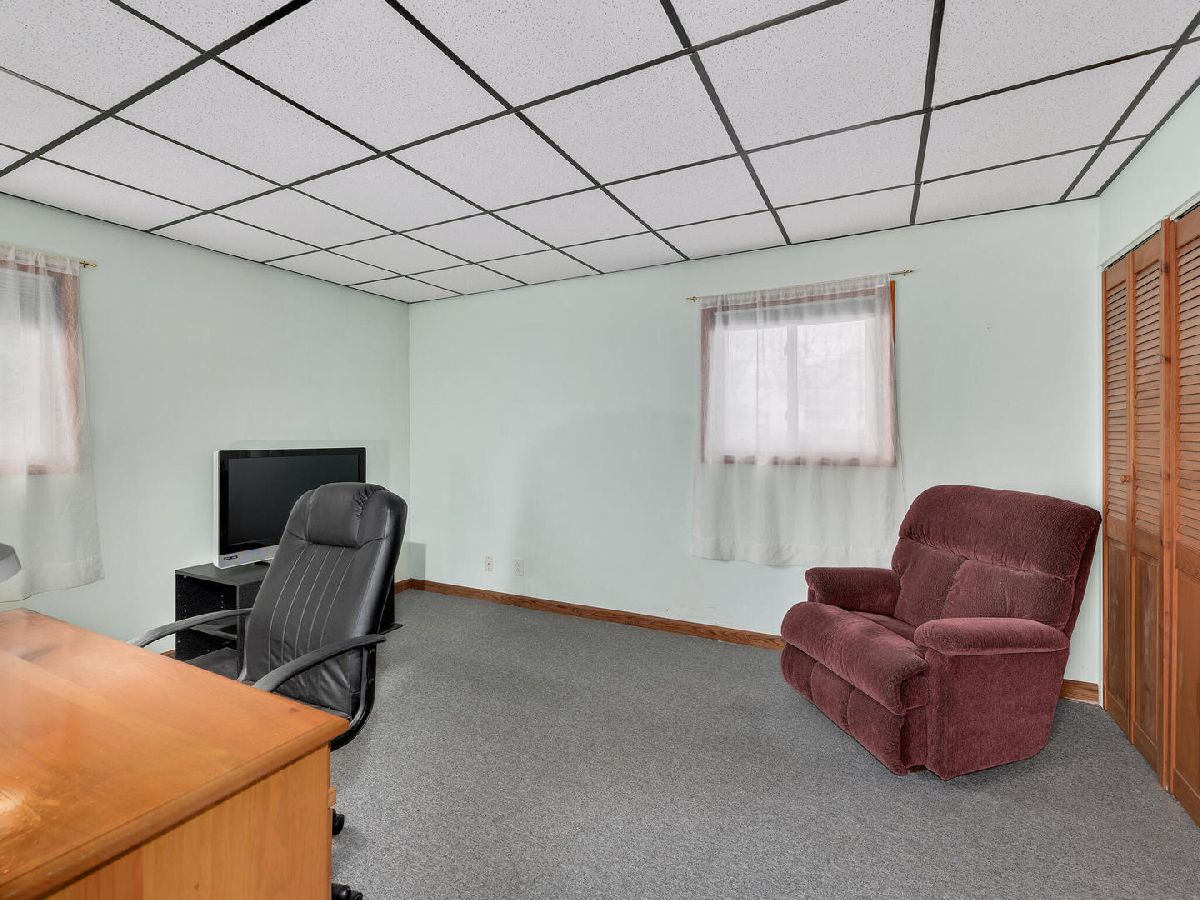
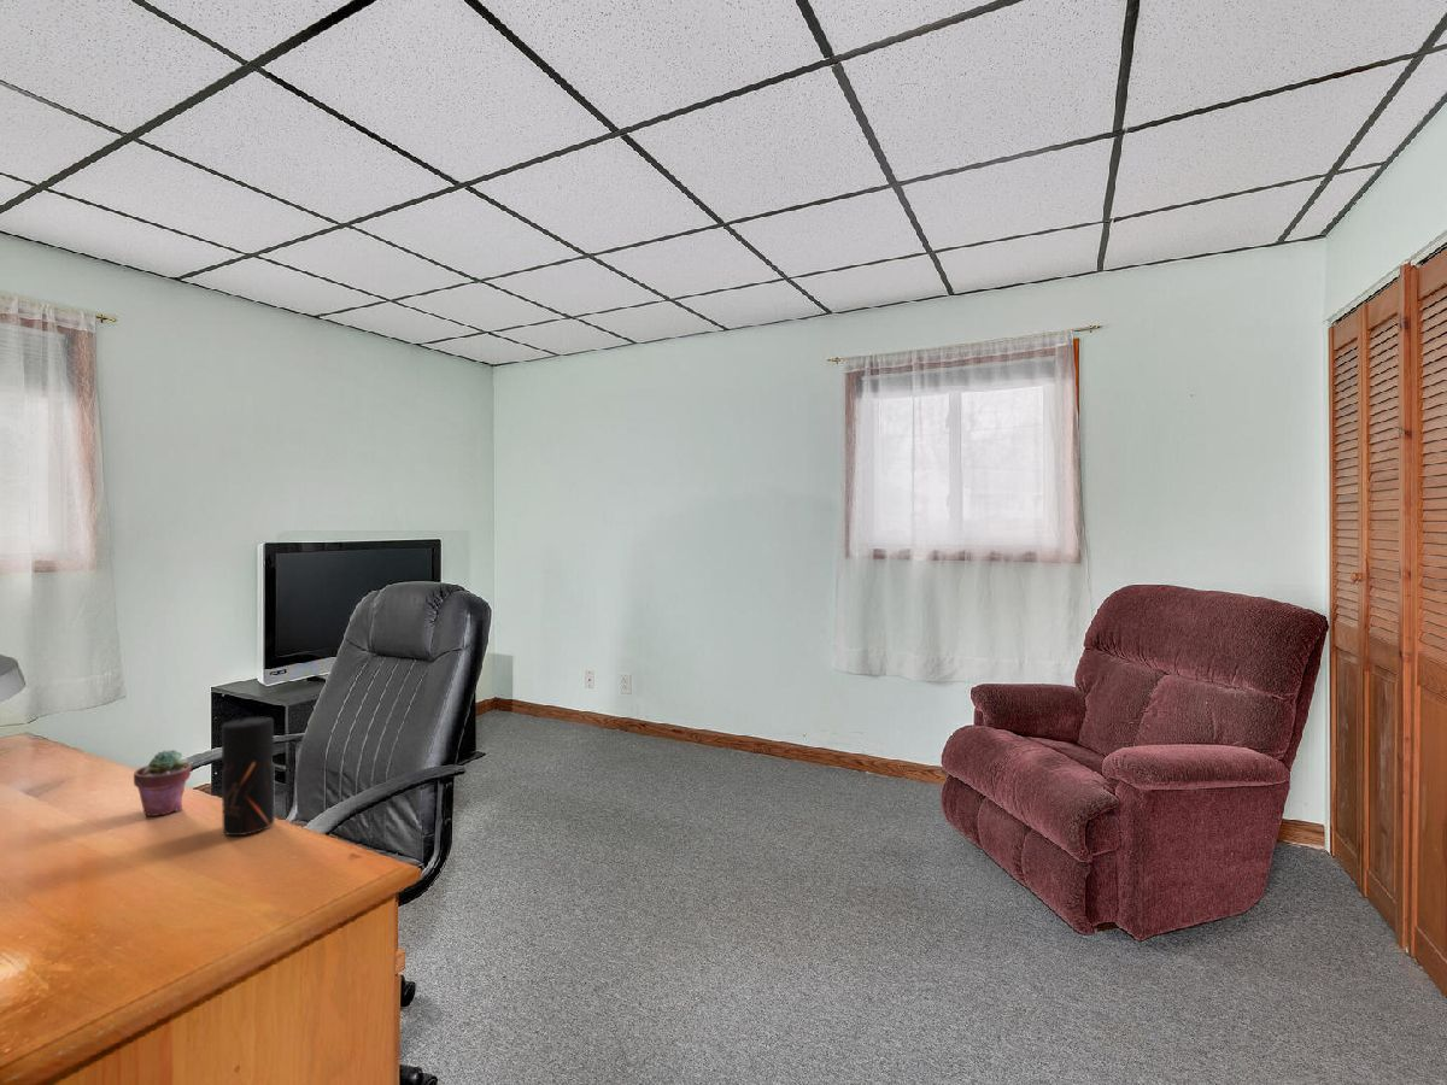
+ potted succulent (163, 780)
+ pepper grinder (248, 774)
